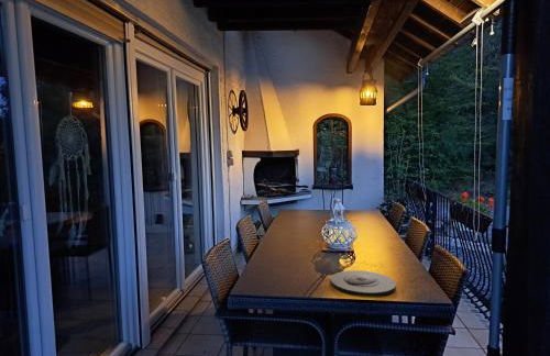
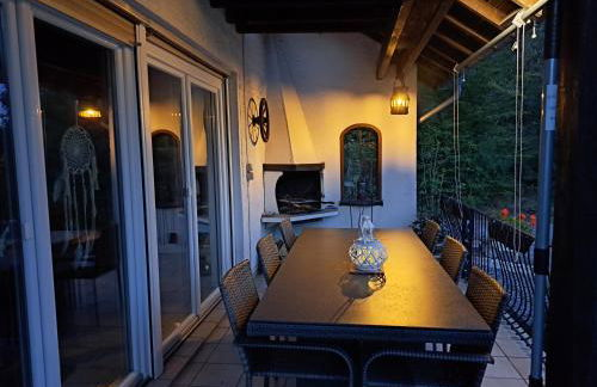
- plate (362, 279)
